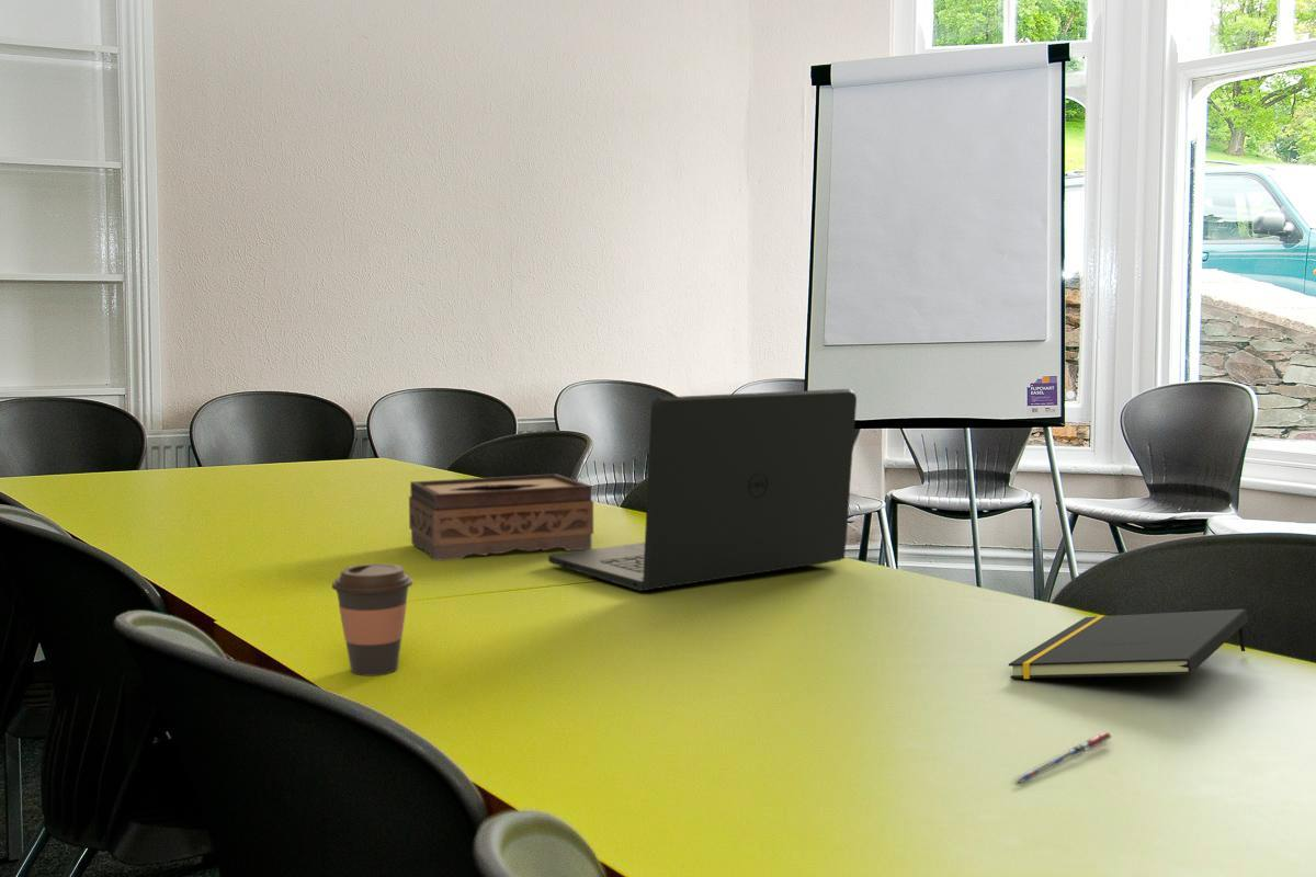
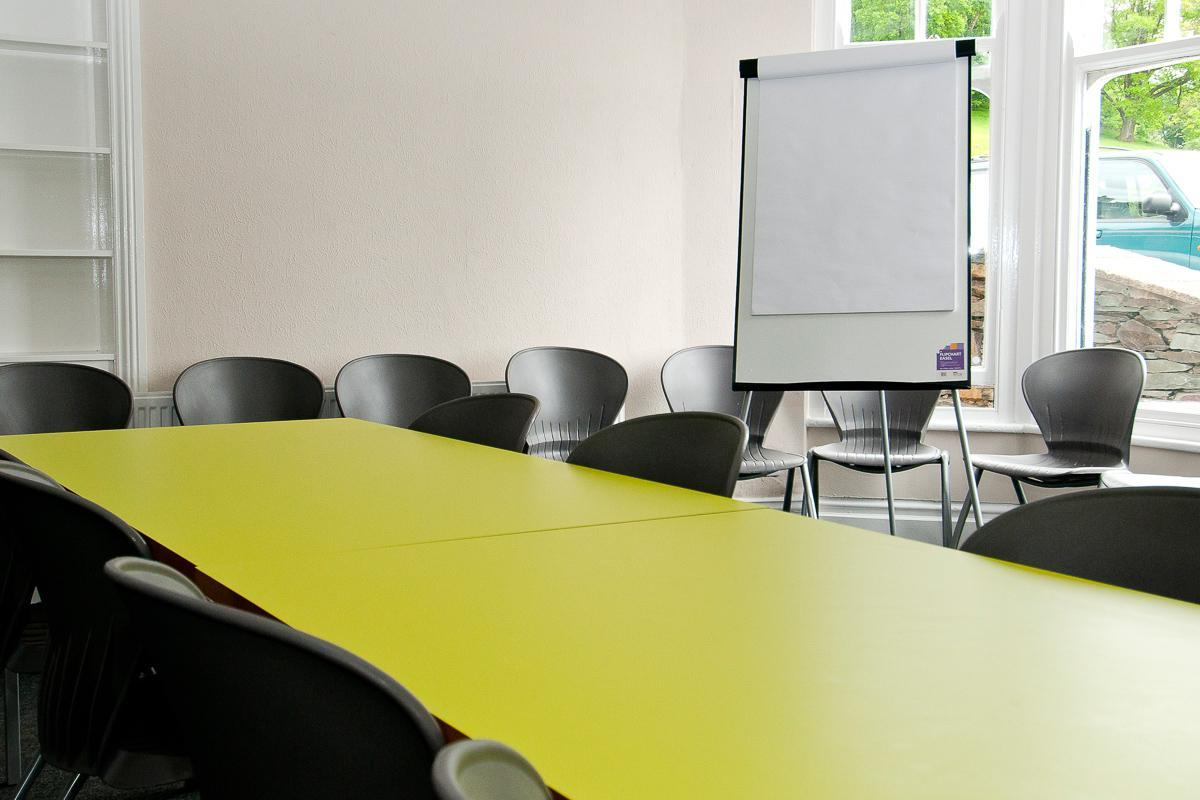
- coffee cup (373, 619)
- pen (1064, 755)
- notepad (1132, 642)
- tissue box (500, 514)
- laptop (699, 478)
